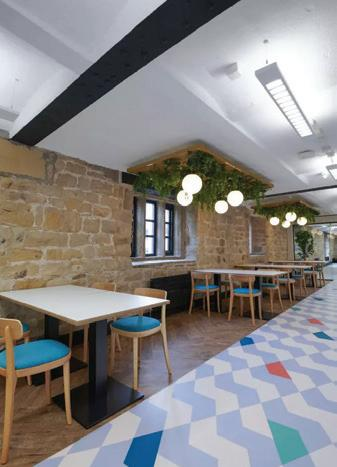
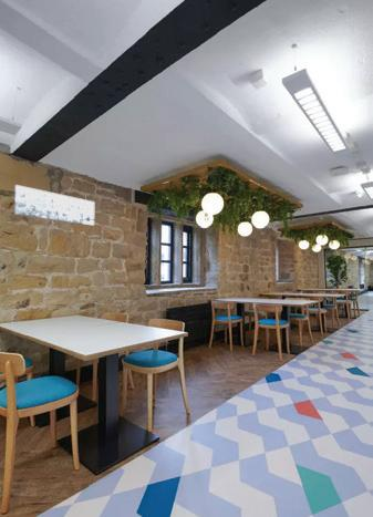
+ wall art (58, 207)
